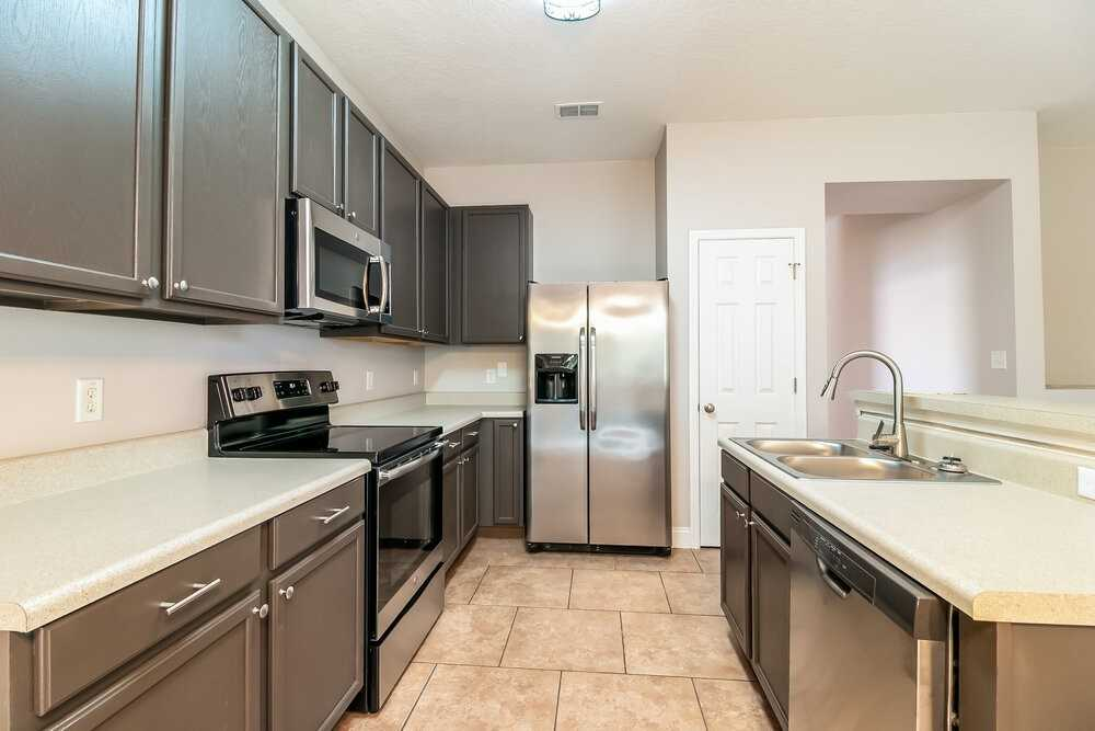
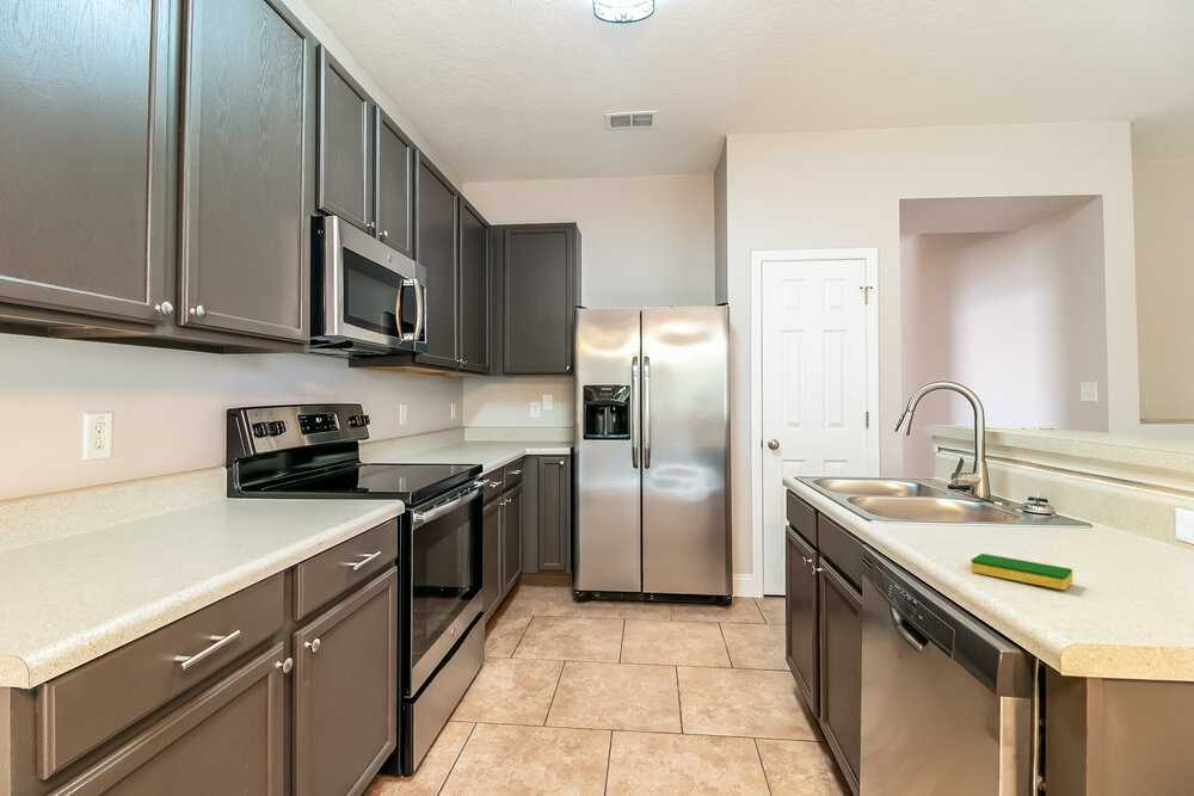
+ dish sponge (1020, 570)
